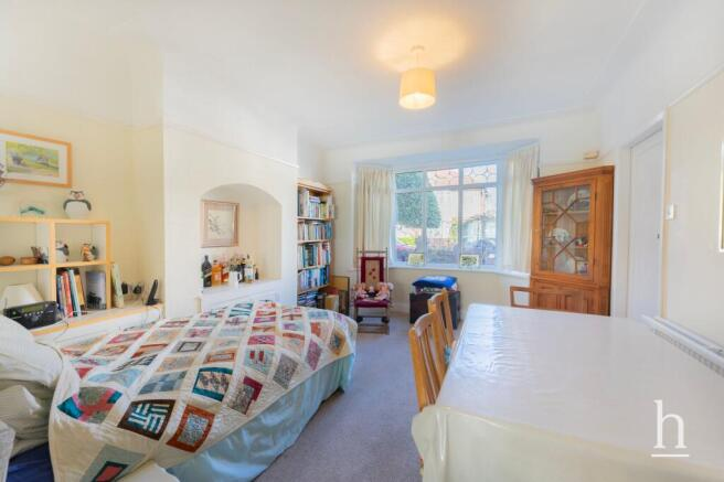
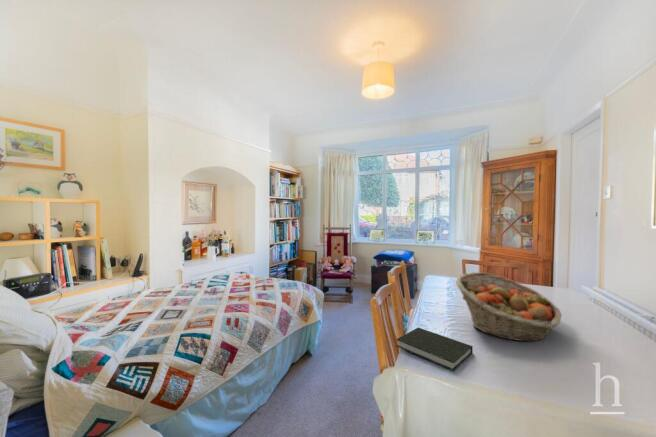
+ book (433, 346)
+ fruit basket (504, 302)
